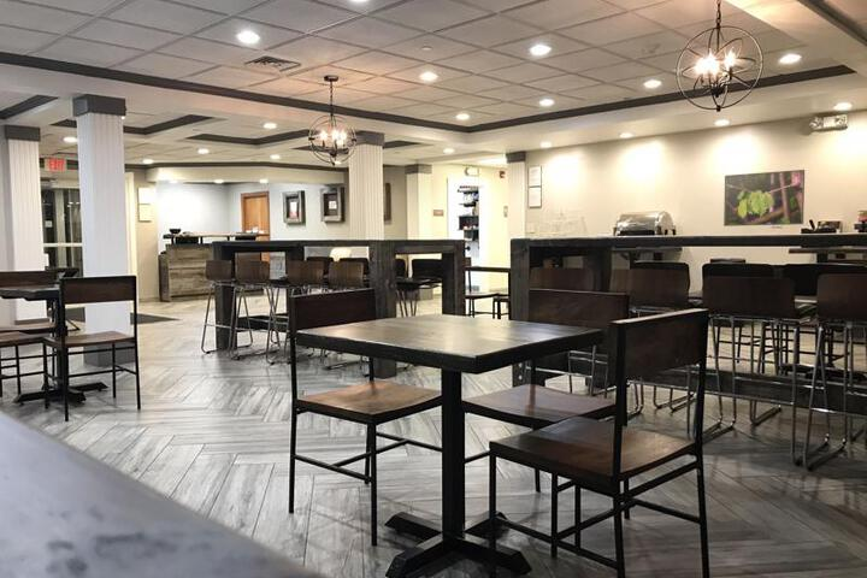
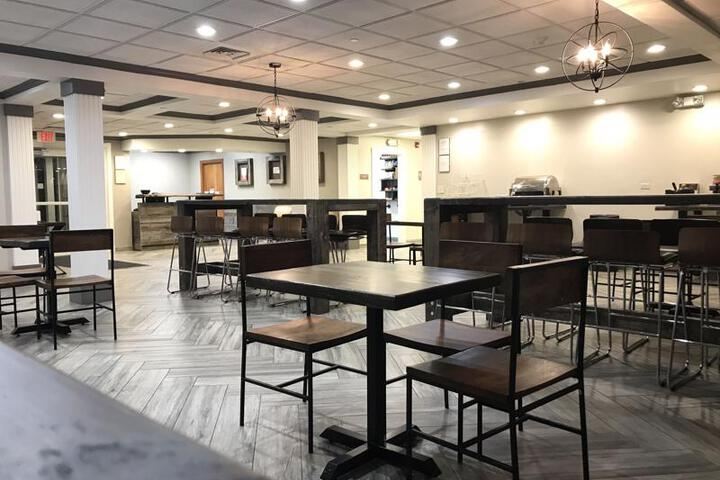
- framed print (762, 199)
